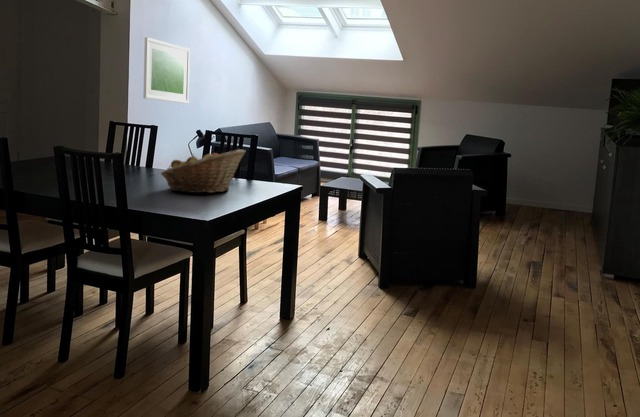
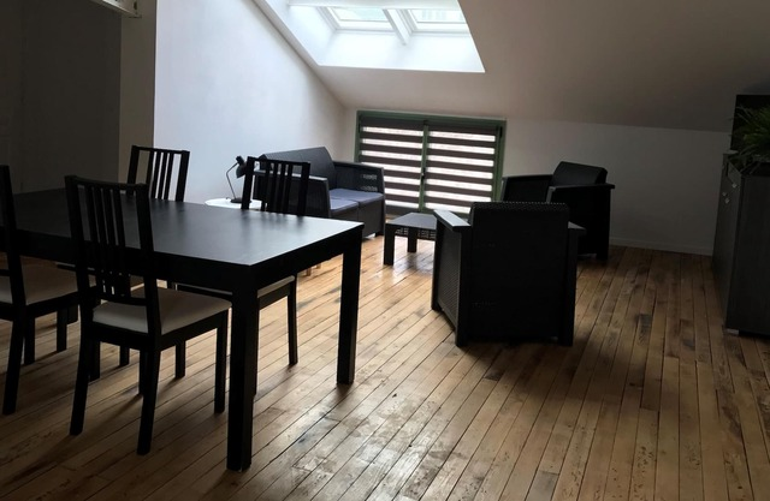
- fruit basket (204, 168)
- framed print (167, 72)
